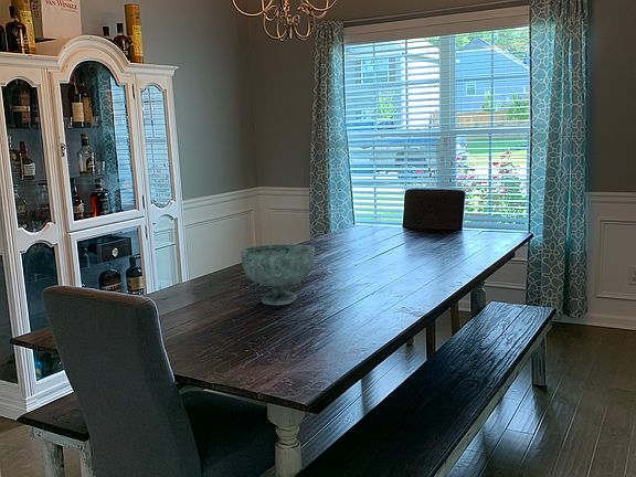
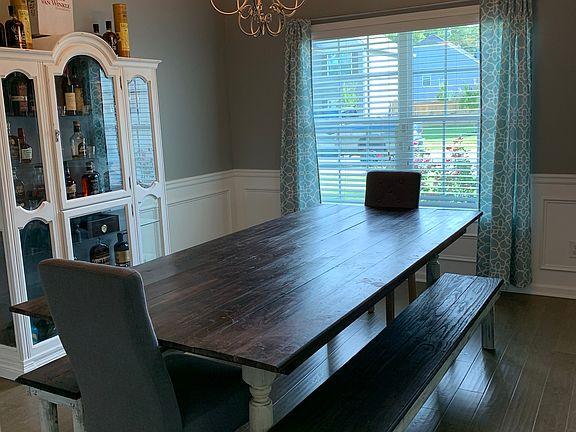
- decorative bowl (278, 274)
